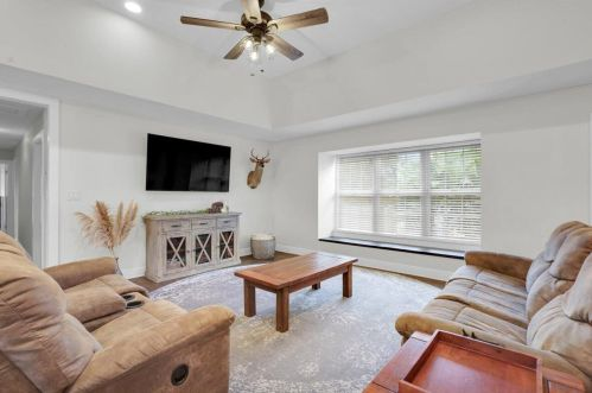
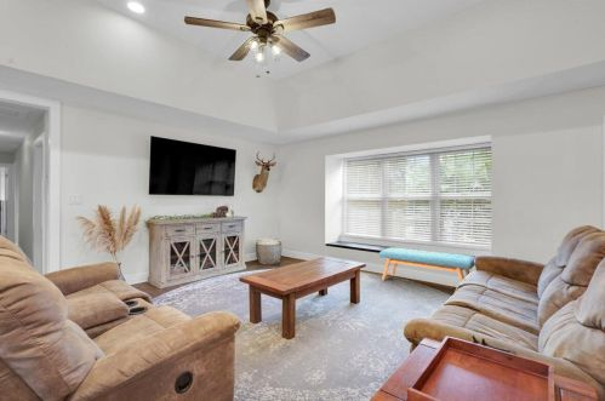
+ bench (424, 267)
